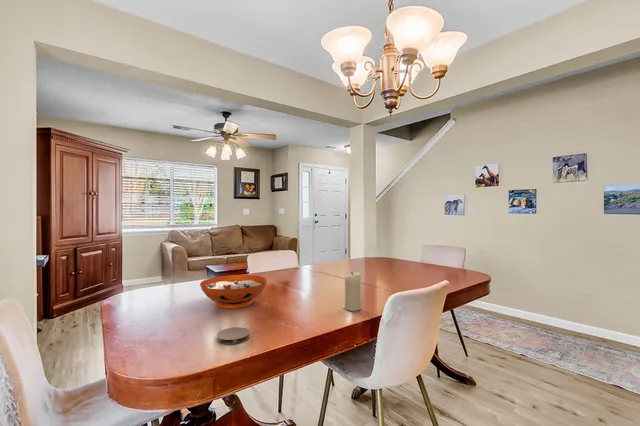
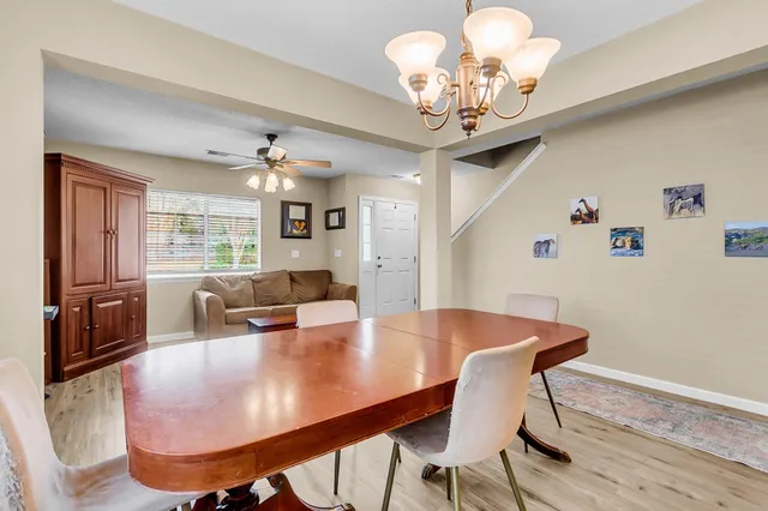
- coaster (233, 335)
- candle (351, 289)
- decorative bowl (234, 291)
